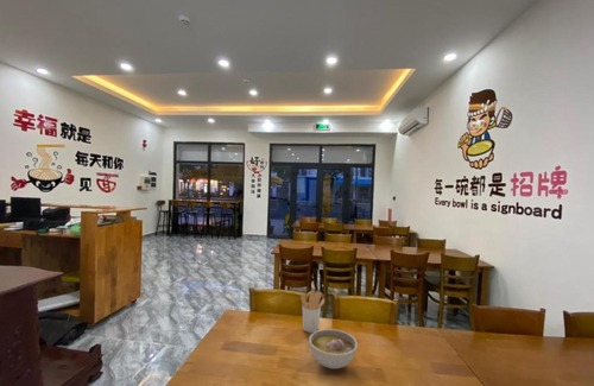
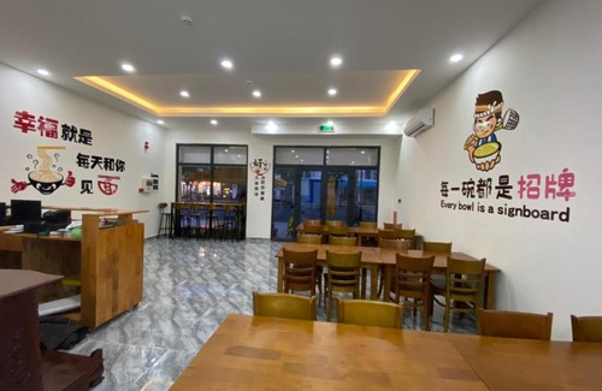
- bowl (331, 352)
- utensil holder (312, 310)
